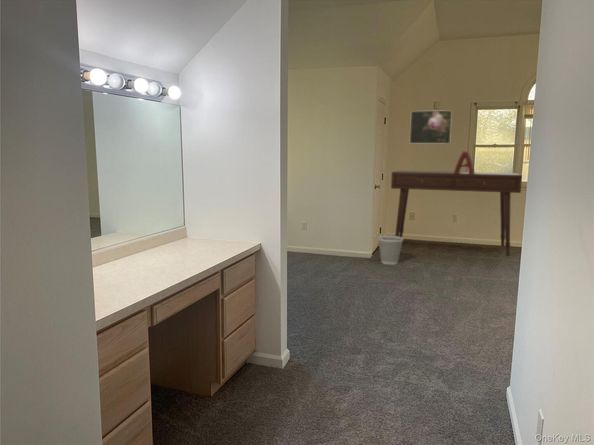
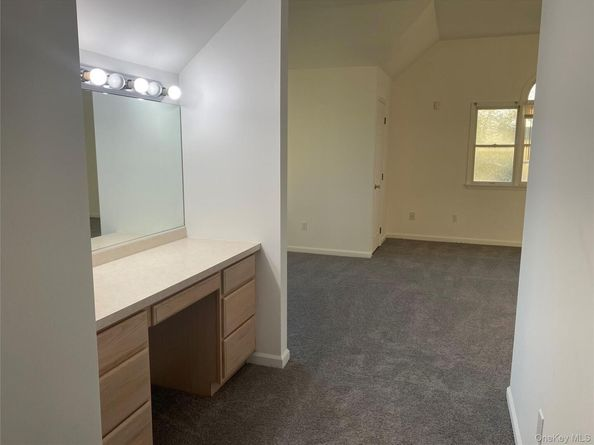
- desk (451, 190)
- letter holder (462, 162)
- wastebasket (390, 250)
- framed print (430, 127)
